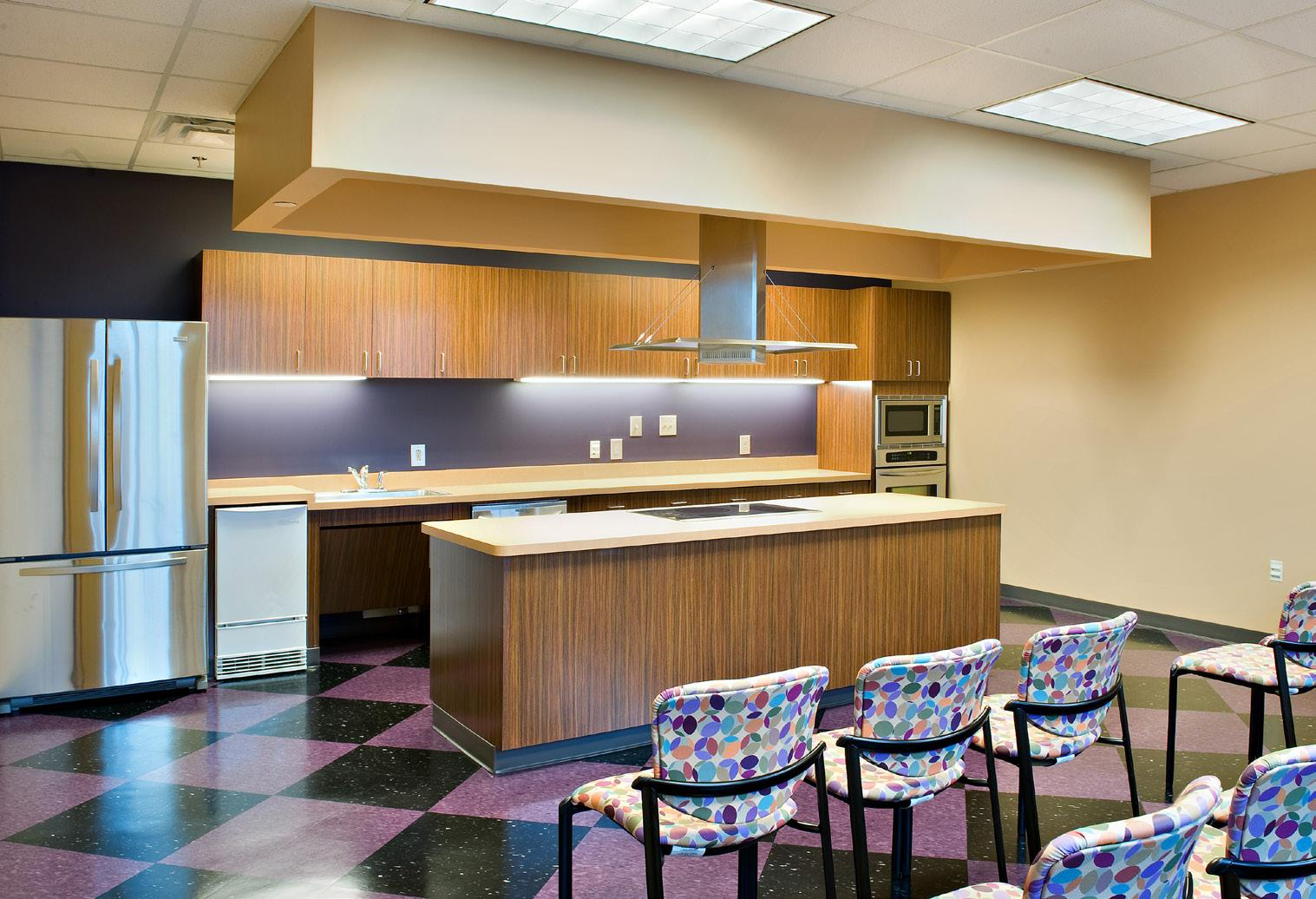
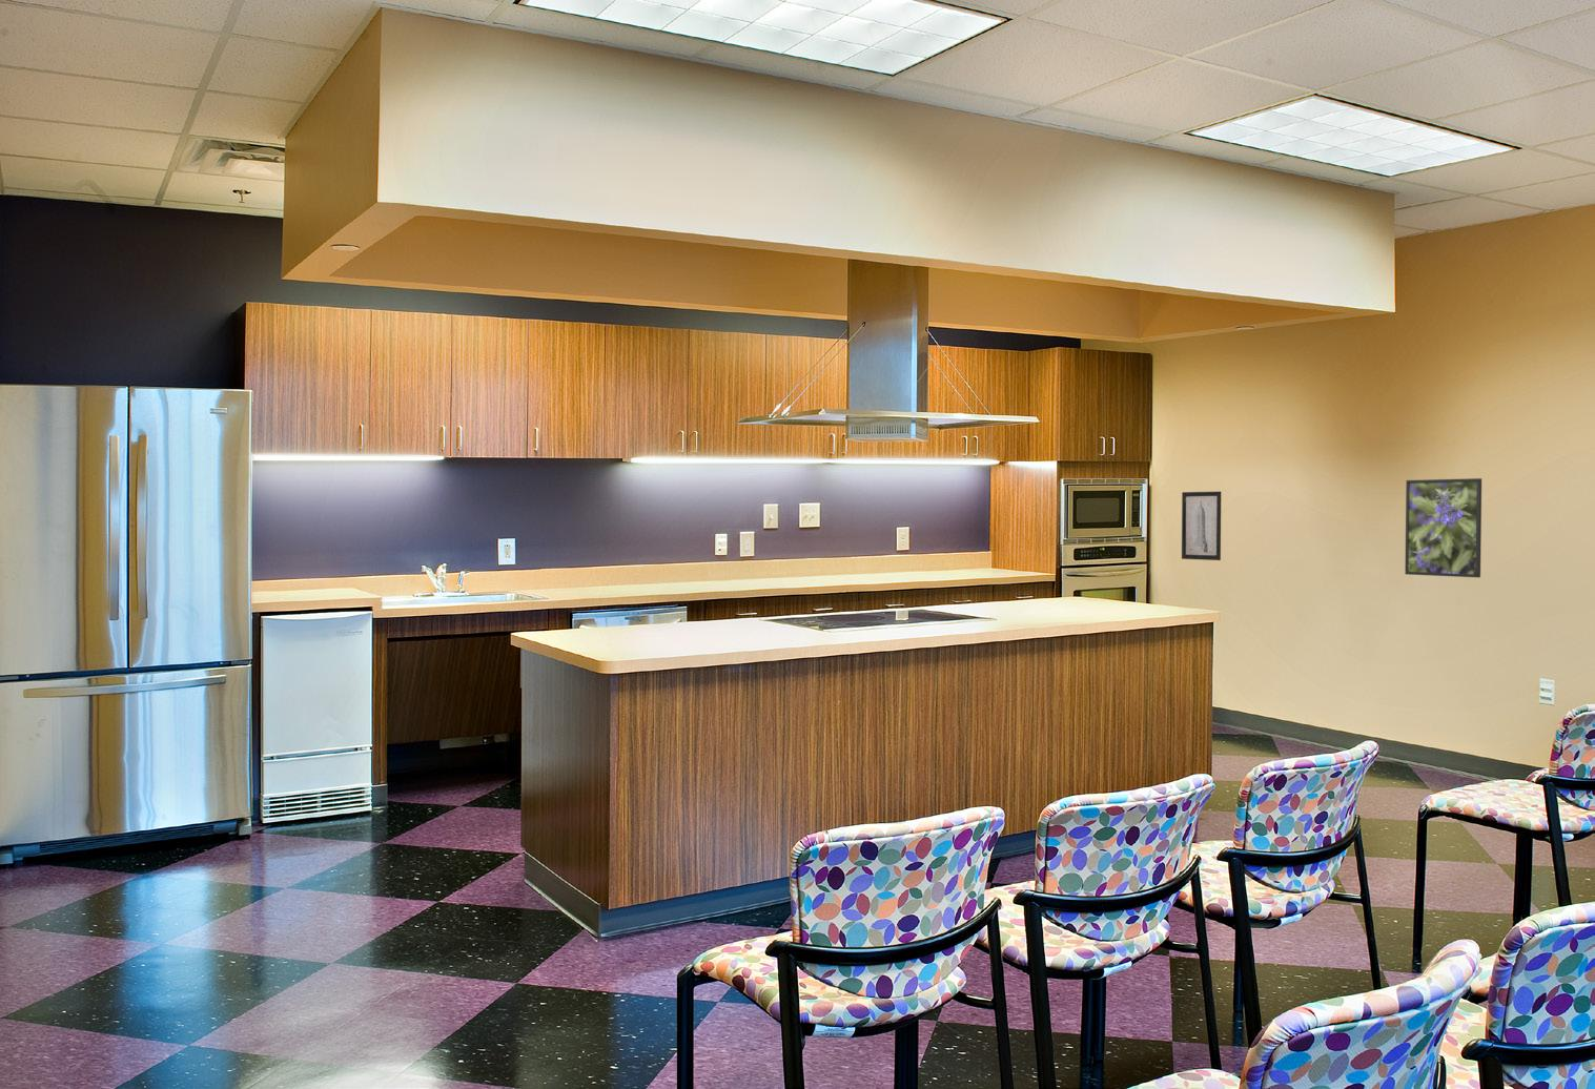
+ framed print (1441, 528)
+ wall art (1201, 526)
